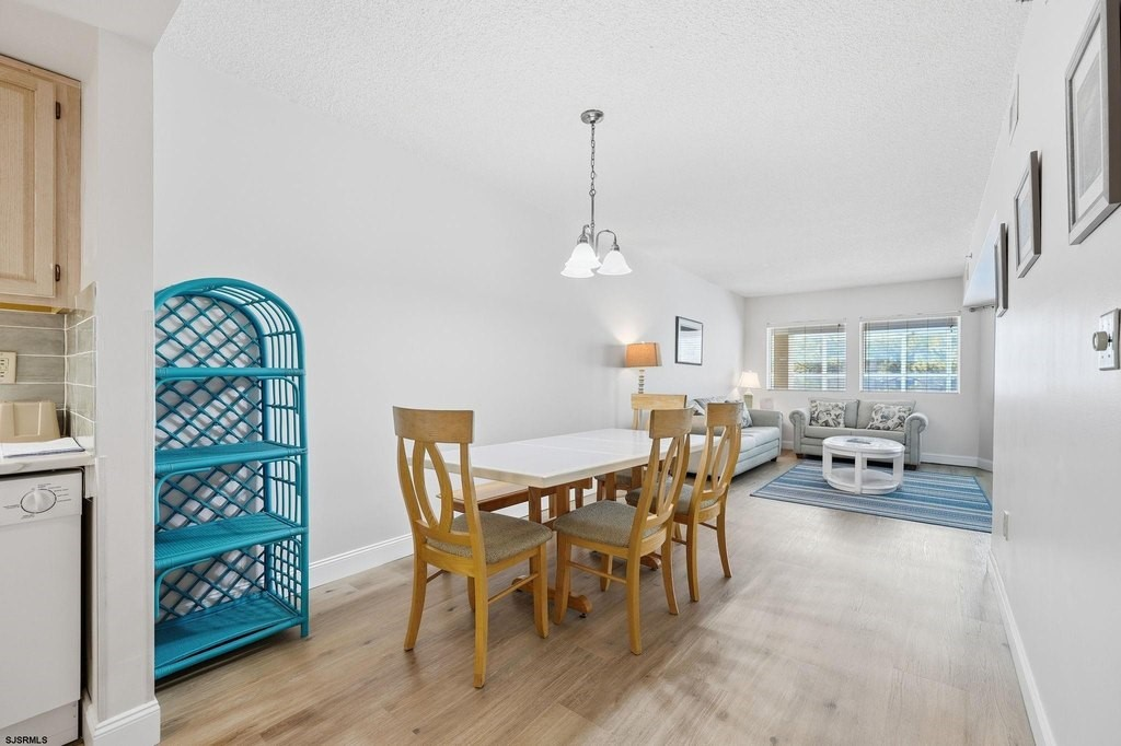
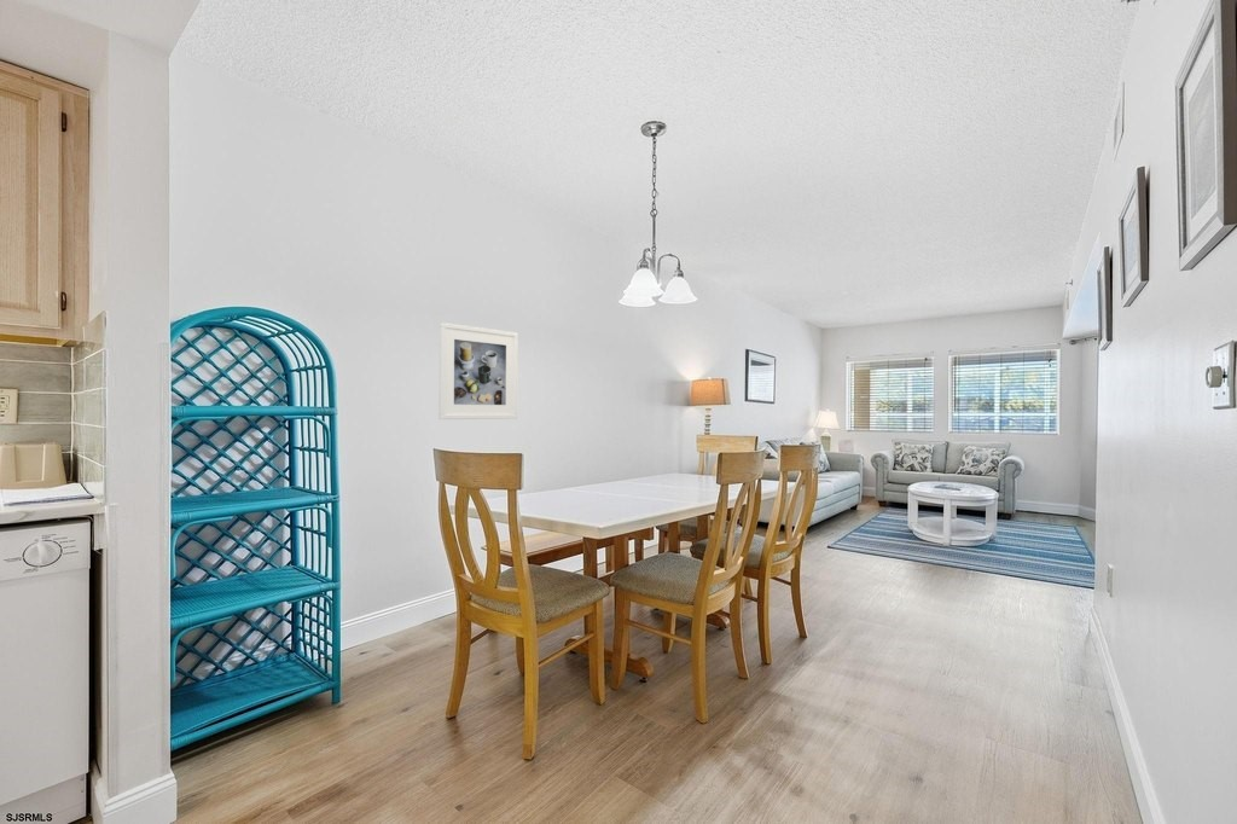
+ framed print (480, 373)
